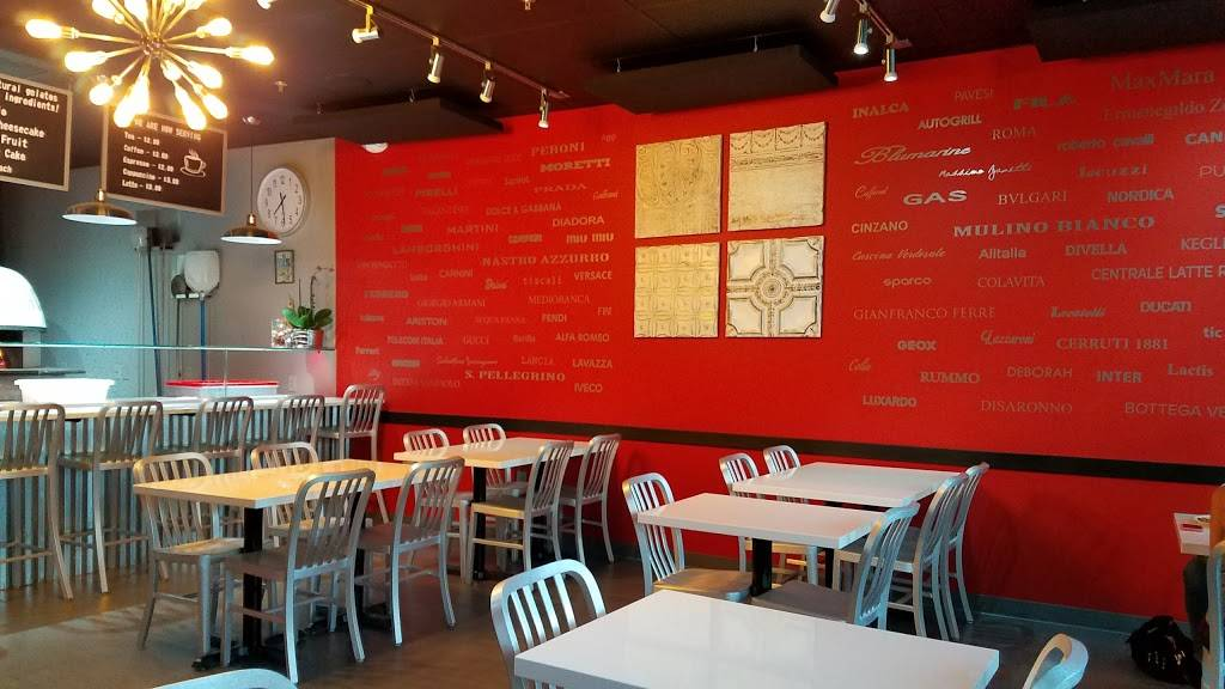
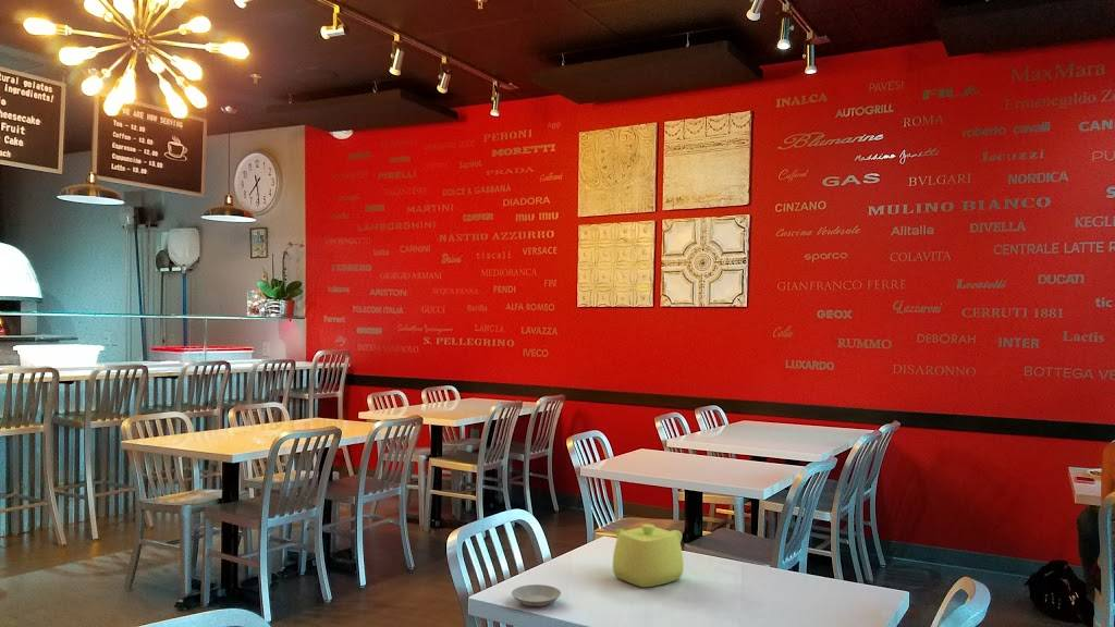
+ teapot (647, 548)
+ saucer (536, 597)
